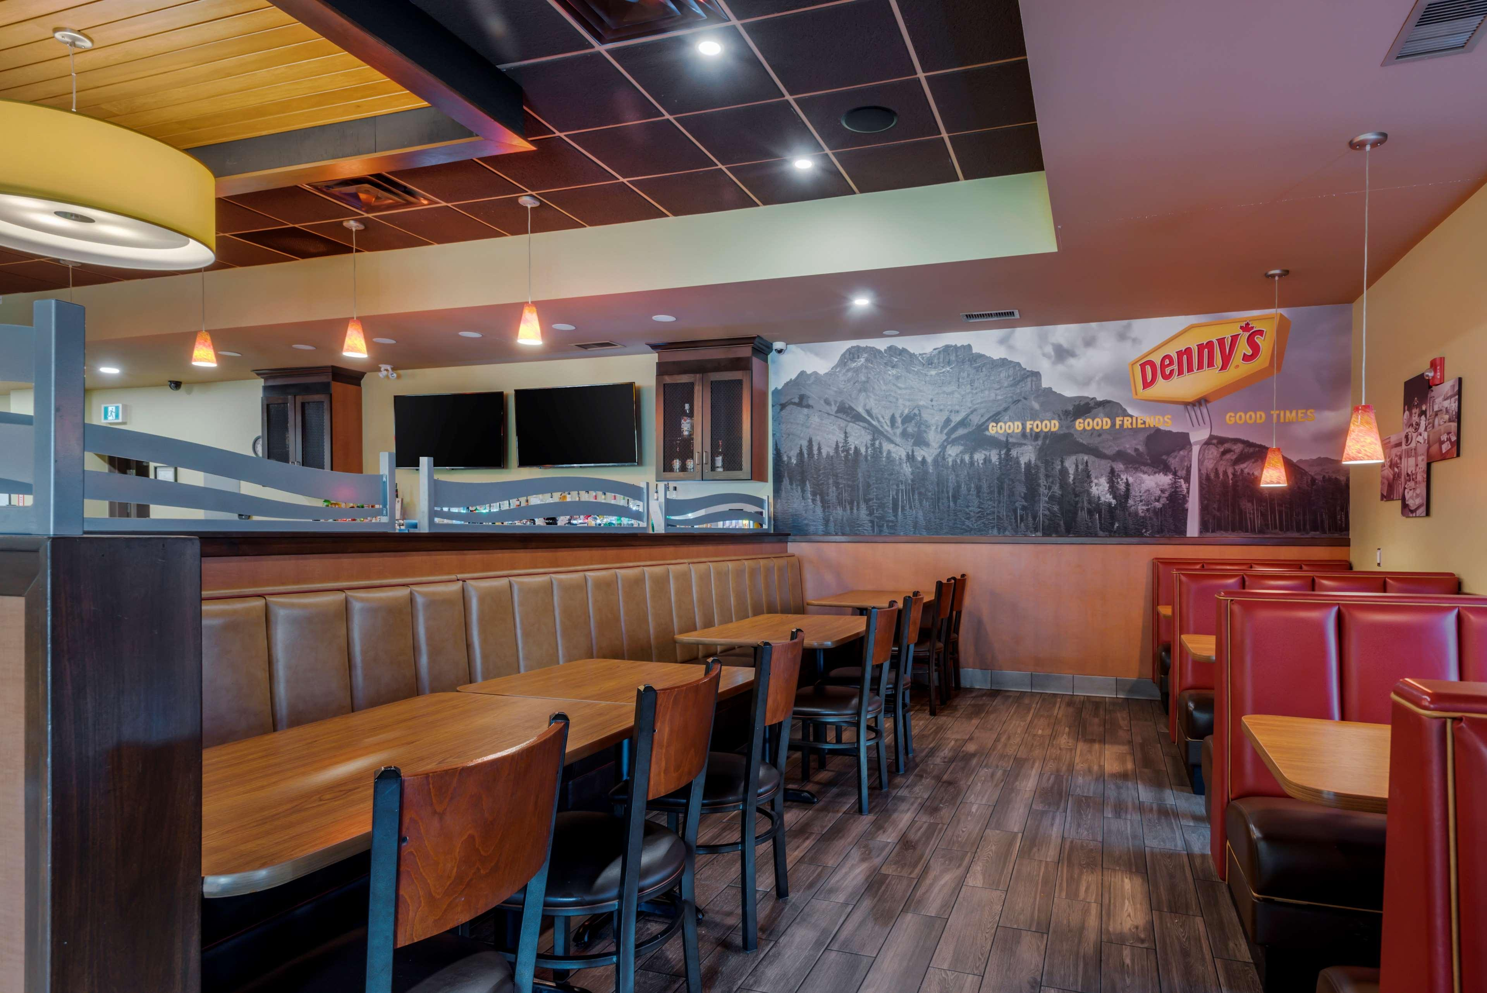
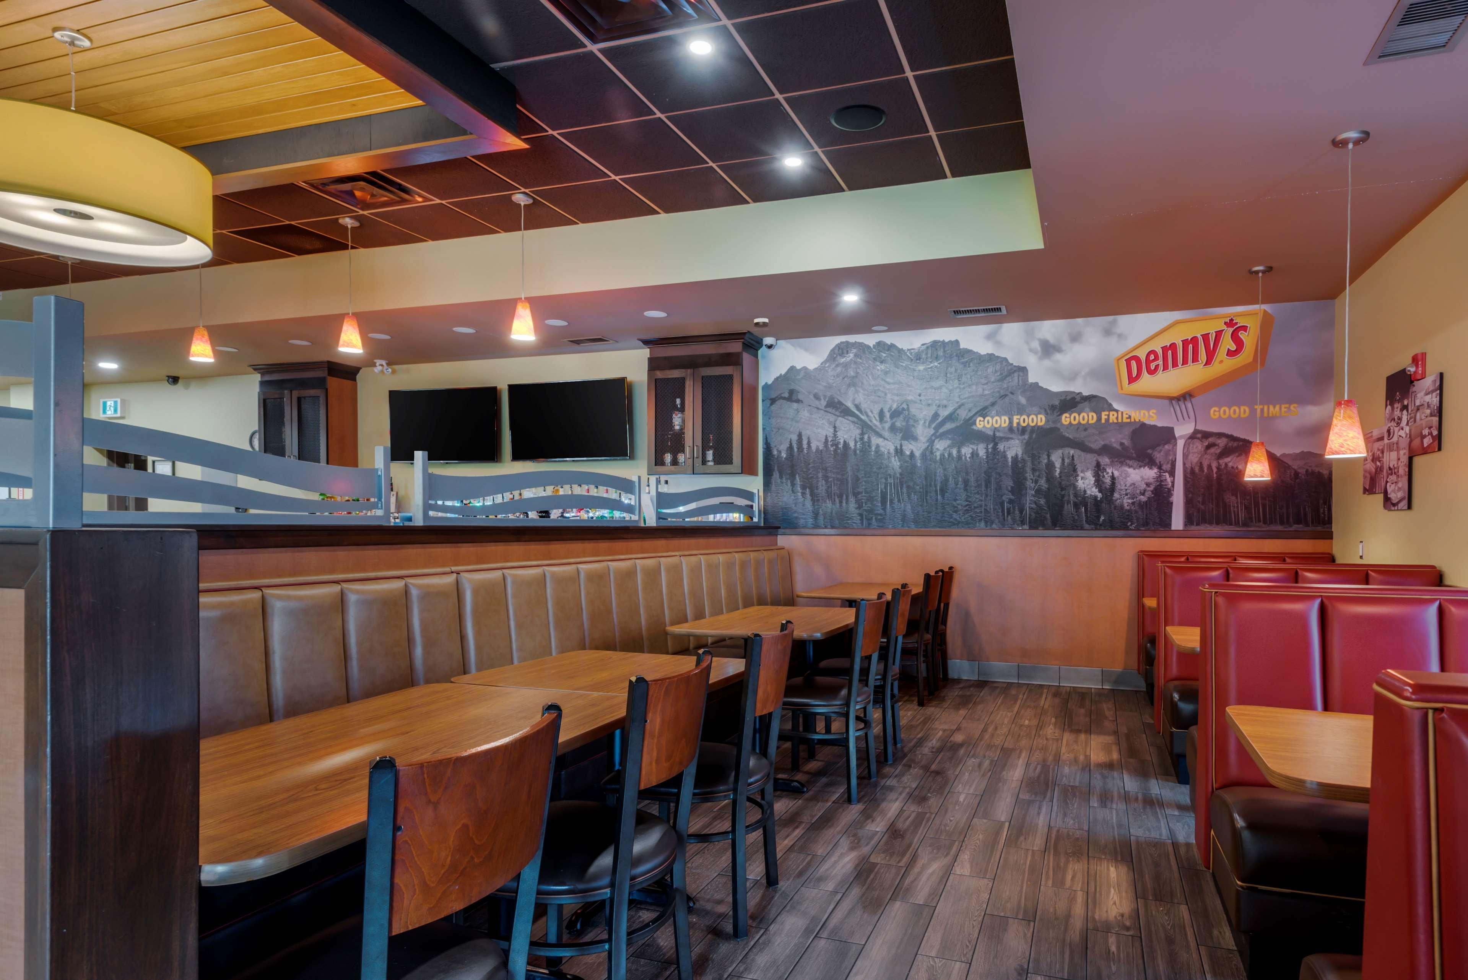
+ smoke detector (761, 323)
